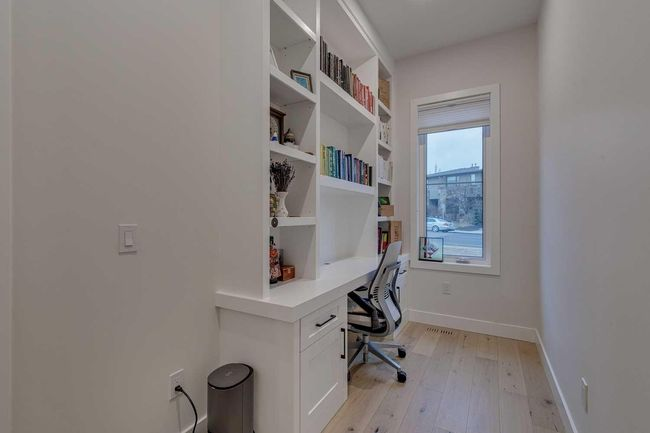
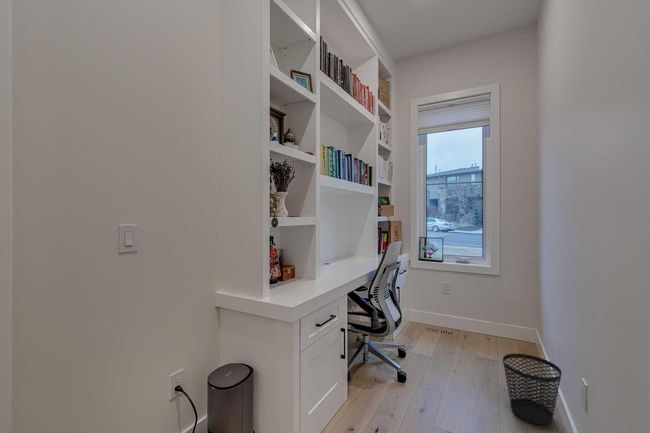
+ wastebasket (530, 389)
